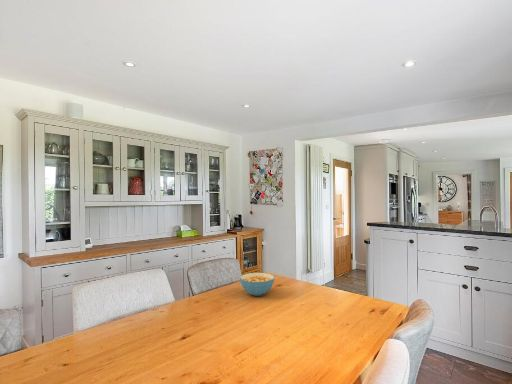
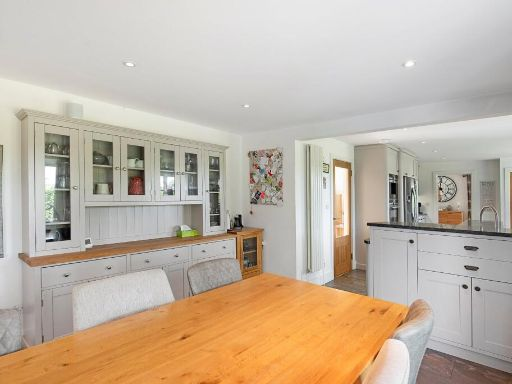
- cereal bowl (257, 285)
